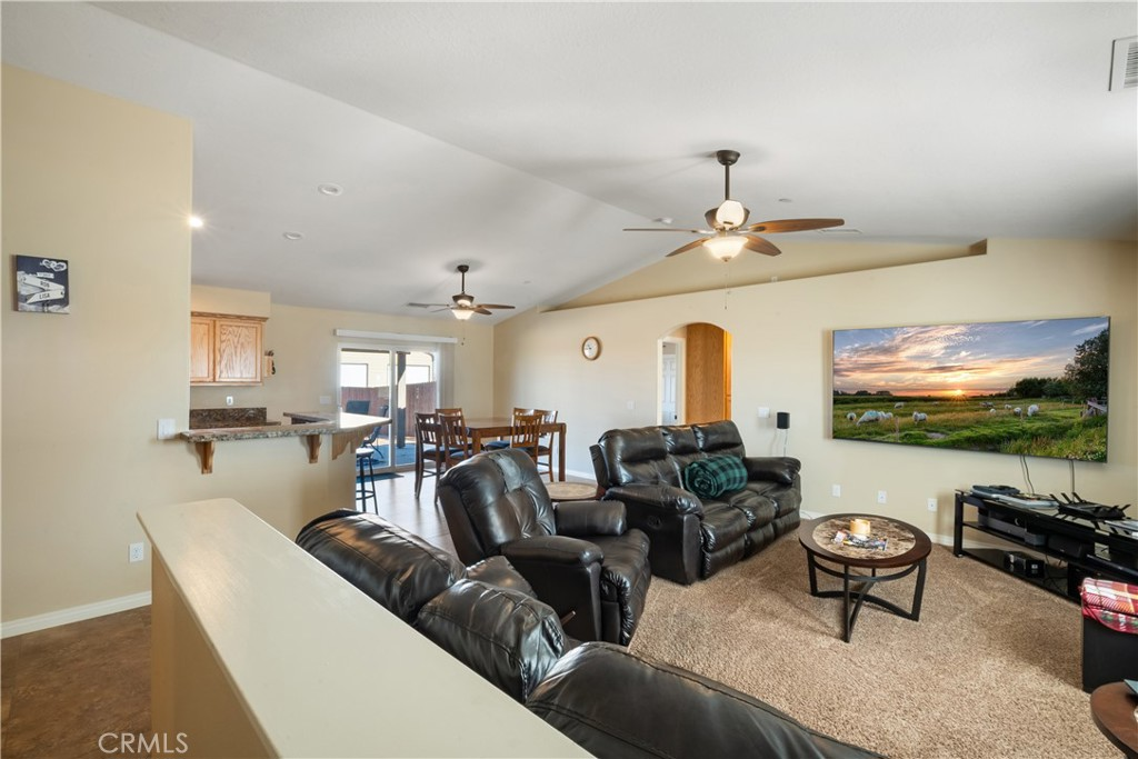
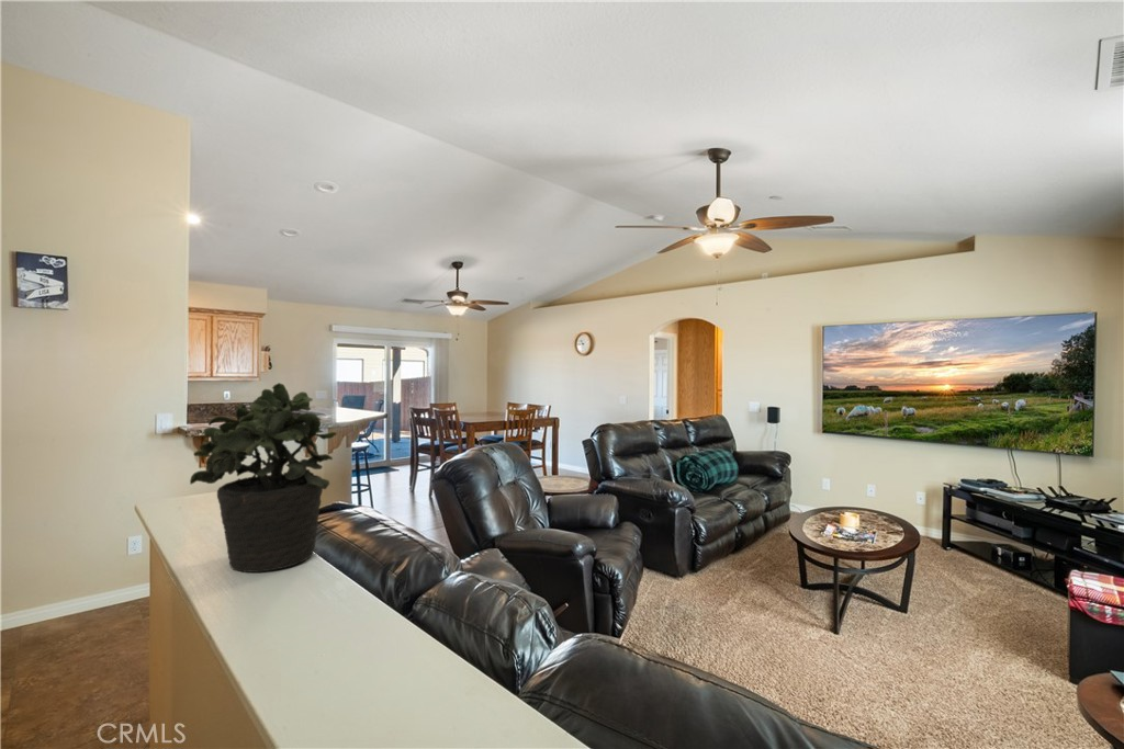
+ potted plant (271, 472)
